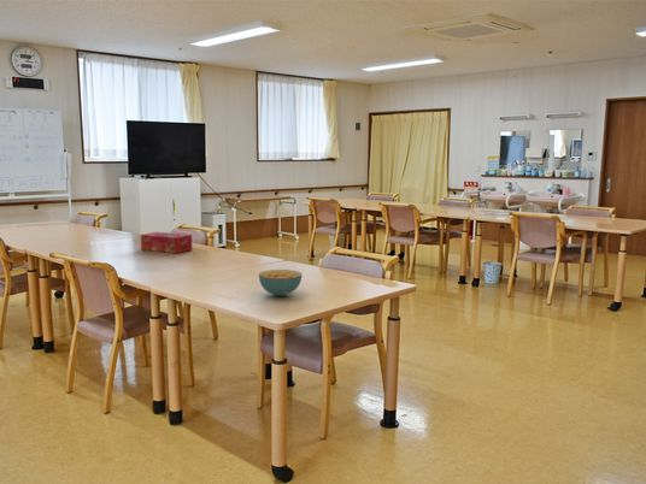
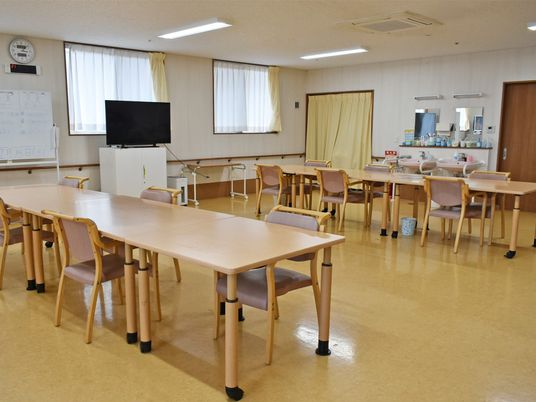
- cereal bowl (280, 284)
- tissue box (166, 242)
